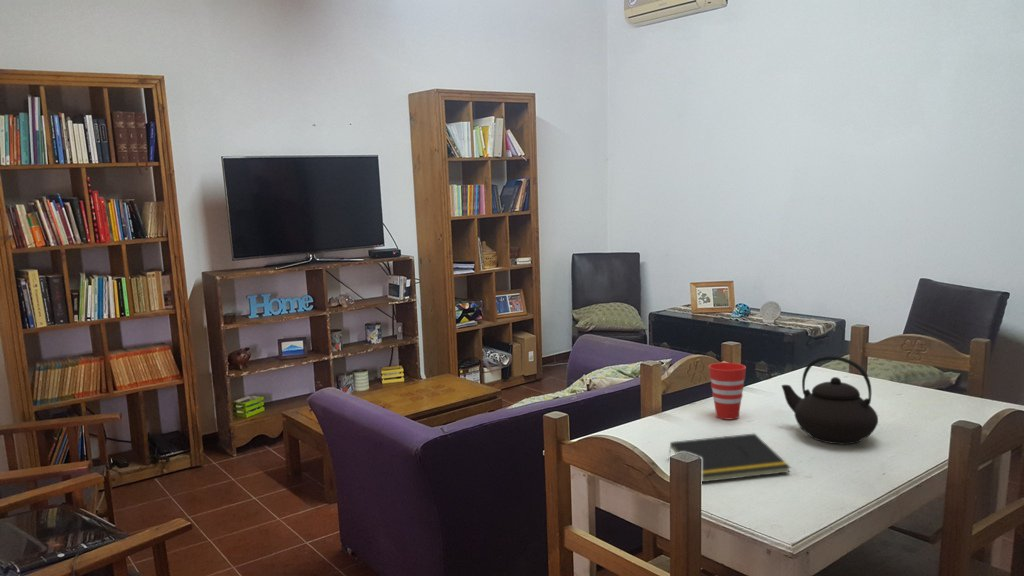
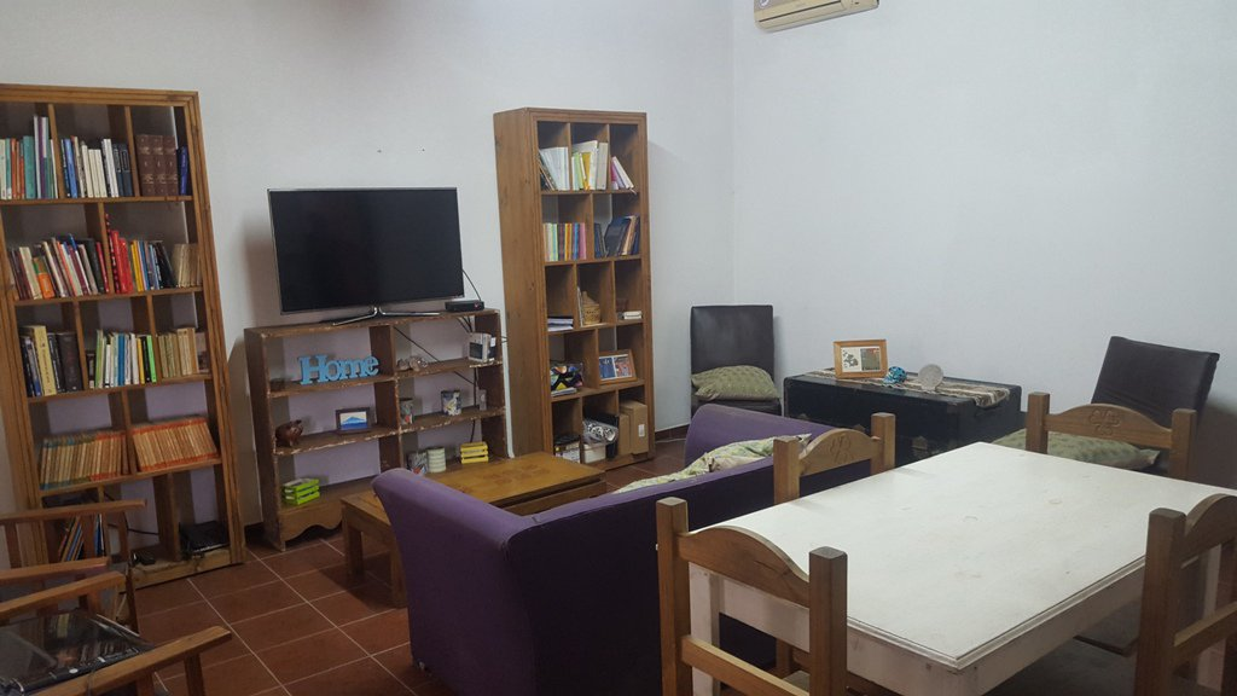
- notepad (728, 456)
- teapot (826, 395)
- cup (727, 391)
